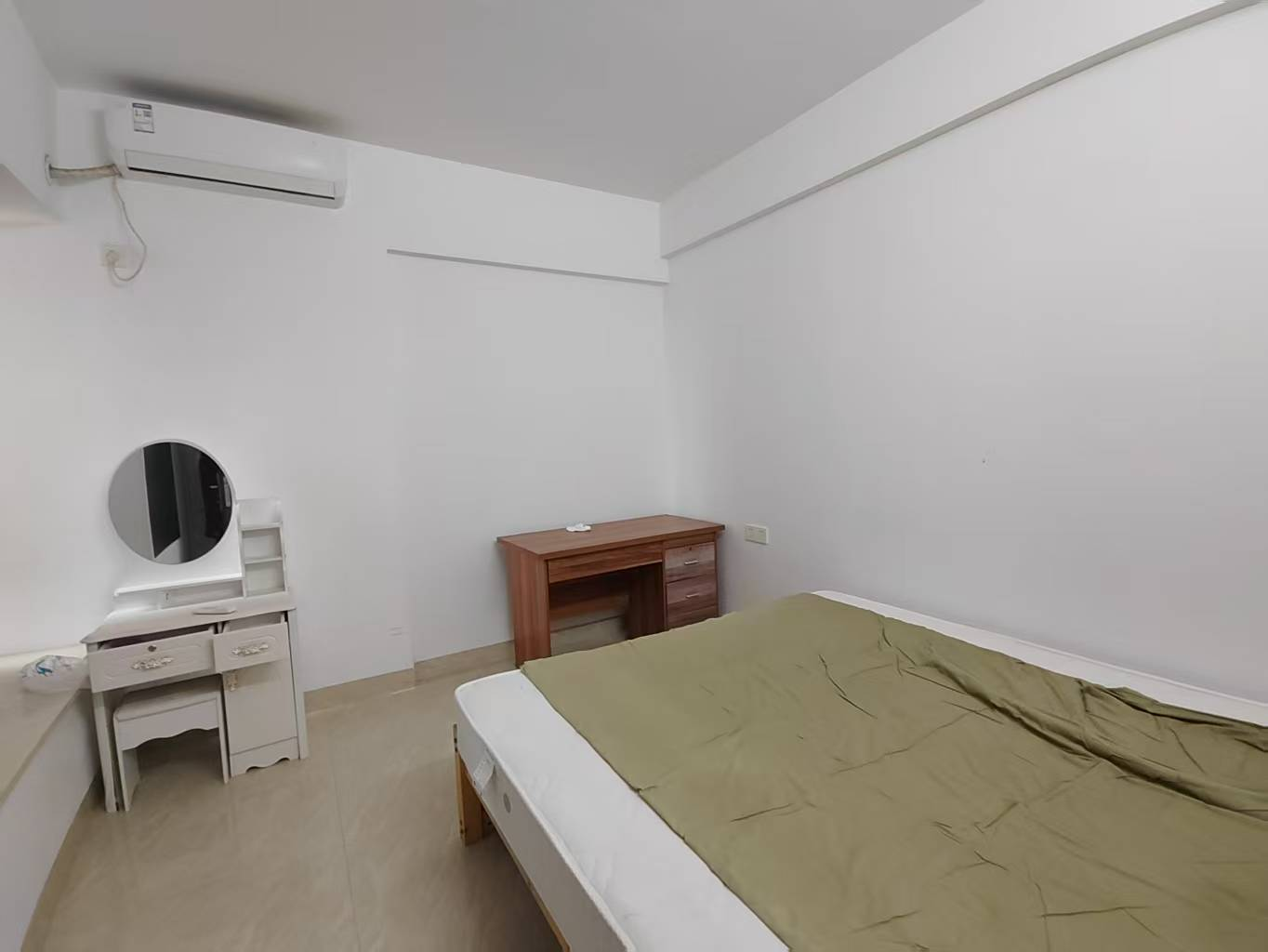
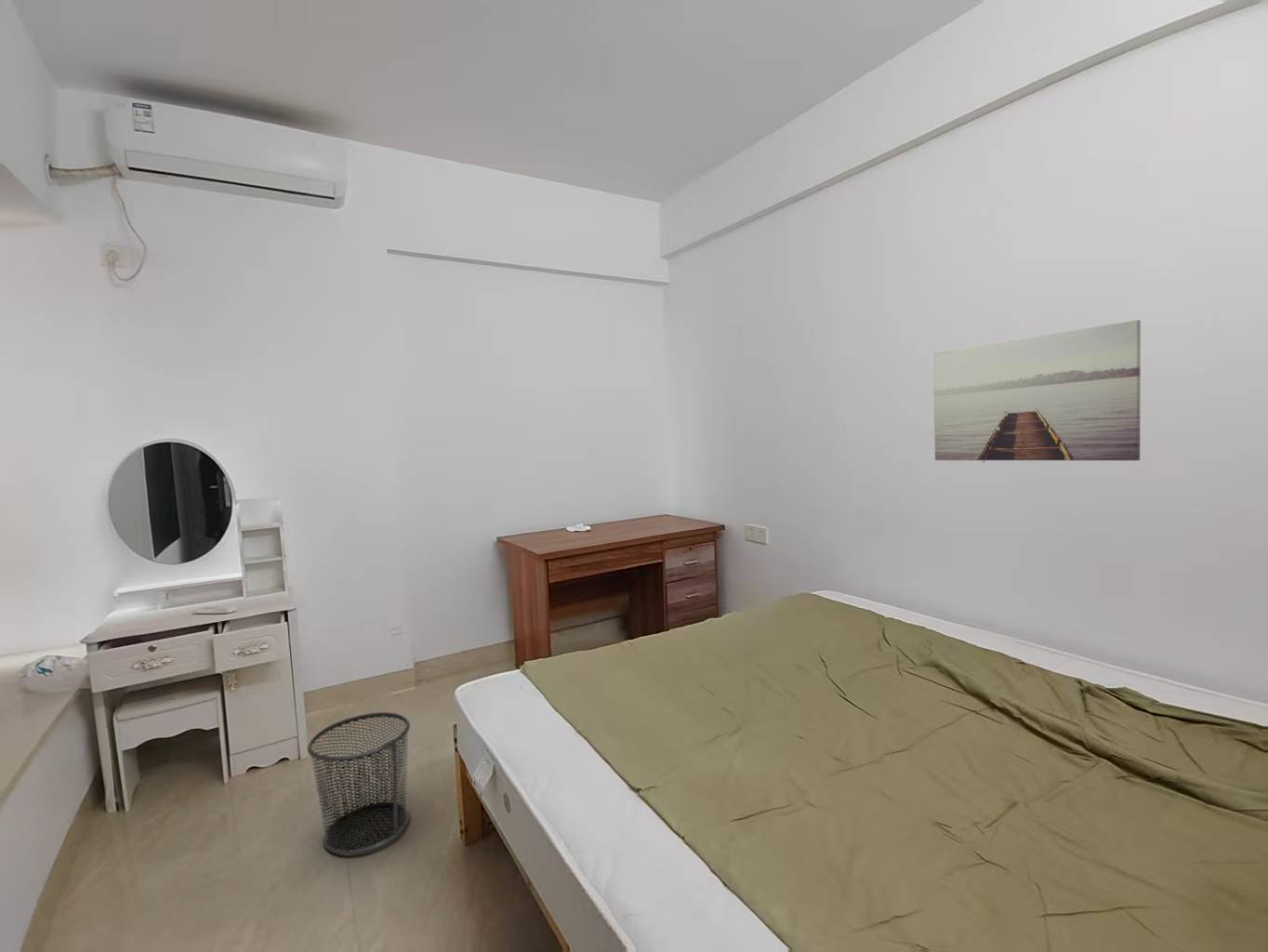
+ waste bin (363, 781)
+ wall art (1024, 399)
